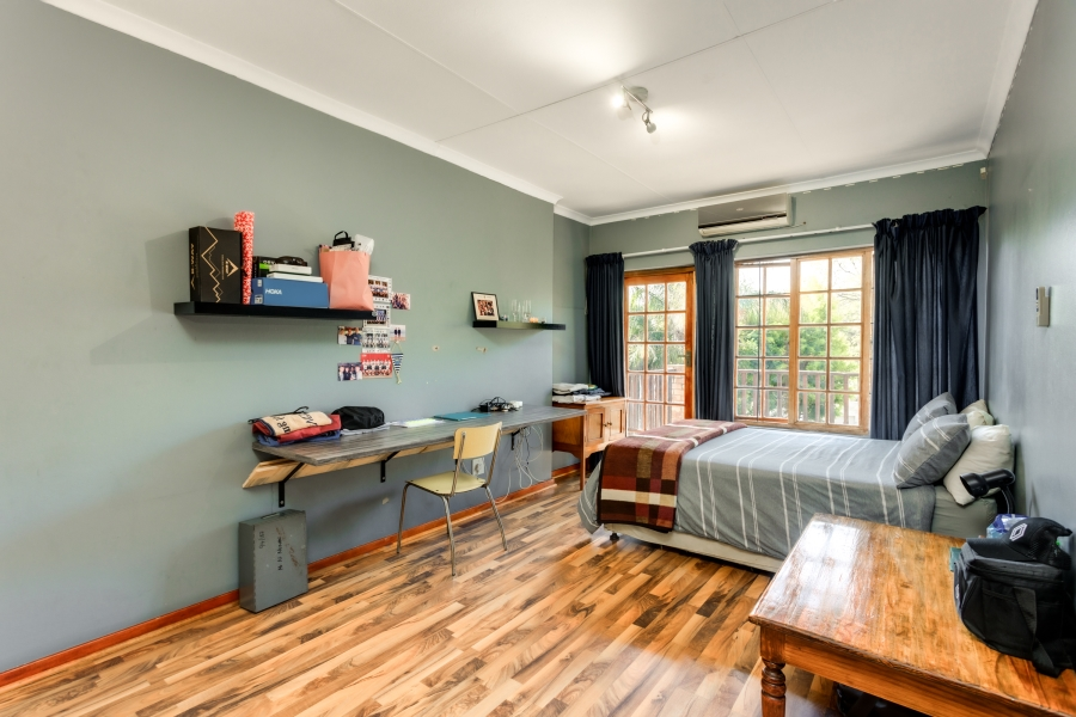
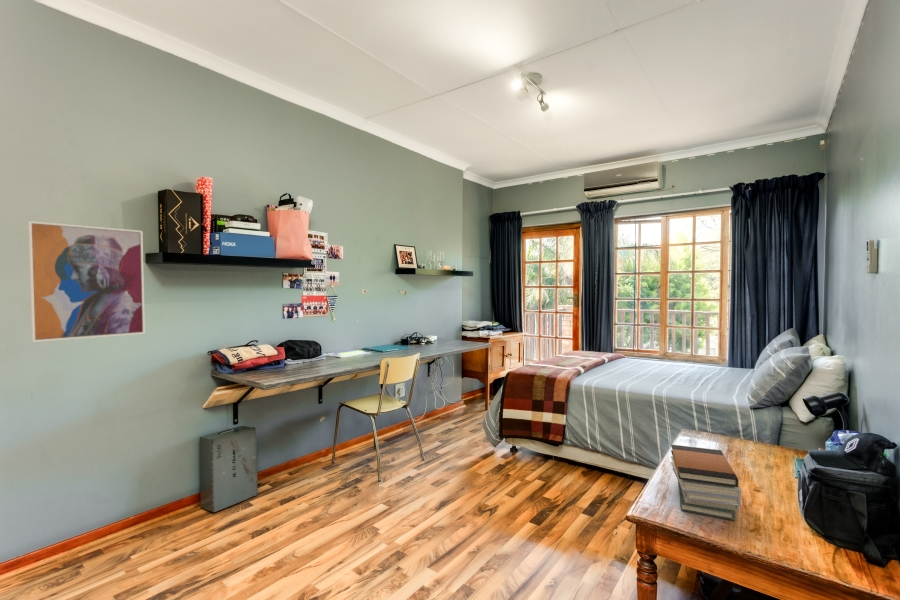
+ book stack (702, 479)
+ wall art (91, 282)
